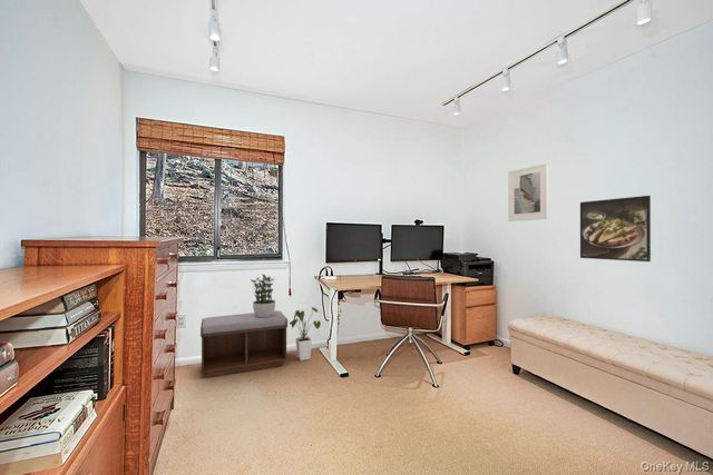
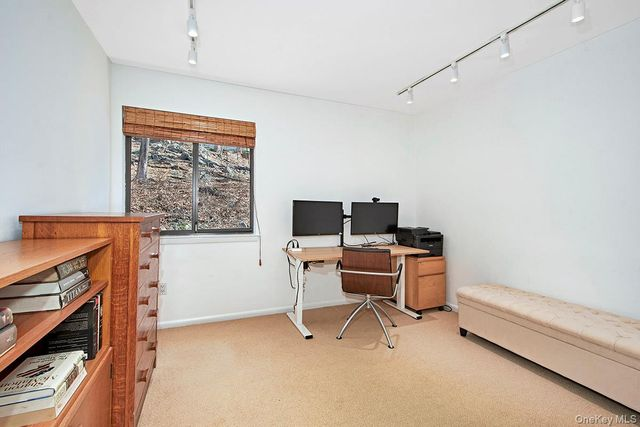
- house plant (306, 333)
- bench (244, 340)
- potted plant (262, 294)
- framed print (527, 194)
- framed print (612, 229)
